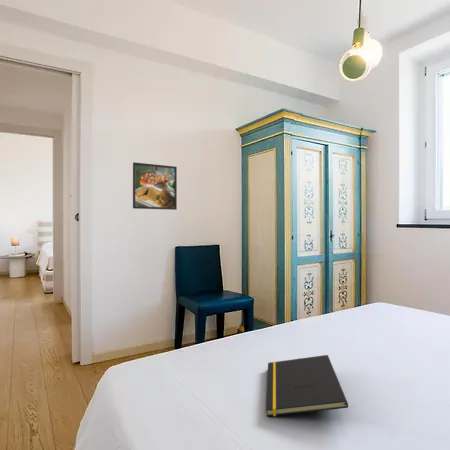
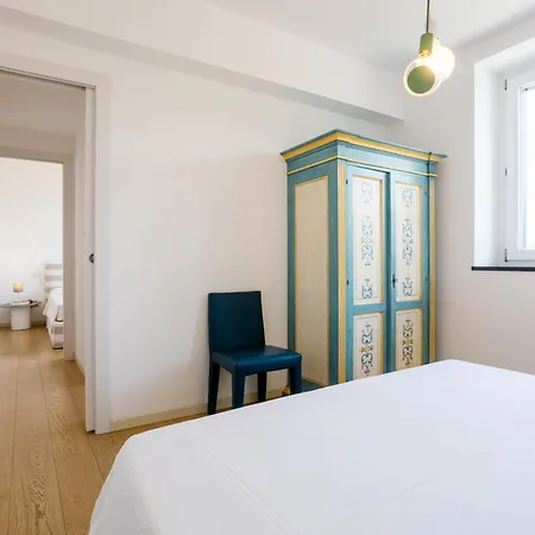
- notepad (301, 381)
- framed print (155, 186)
